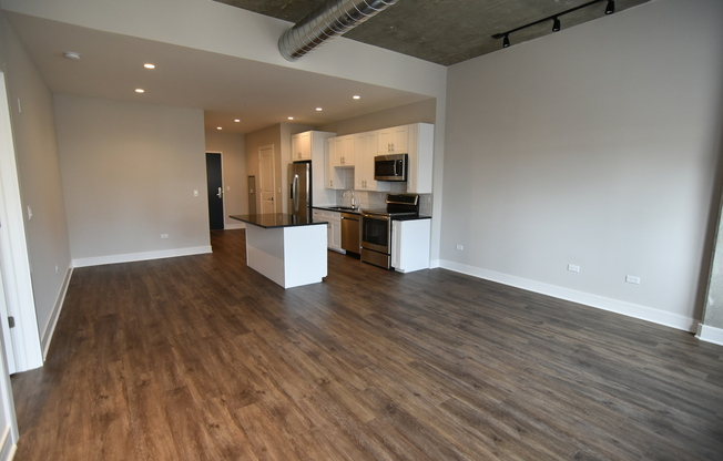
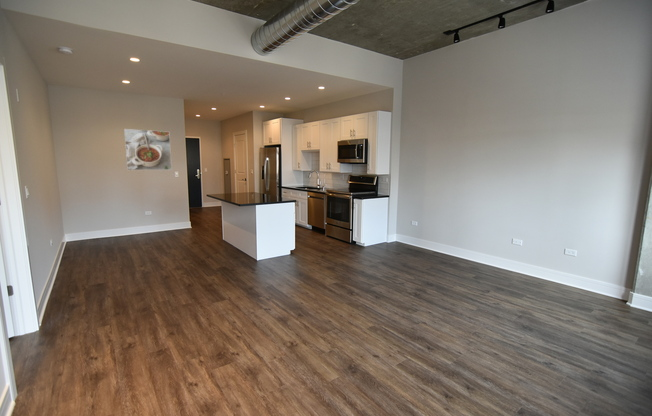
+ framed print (148, 150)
